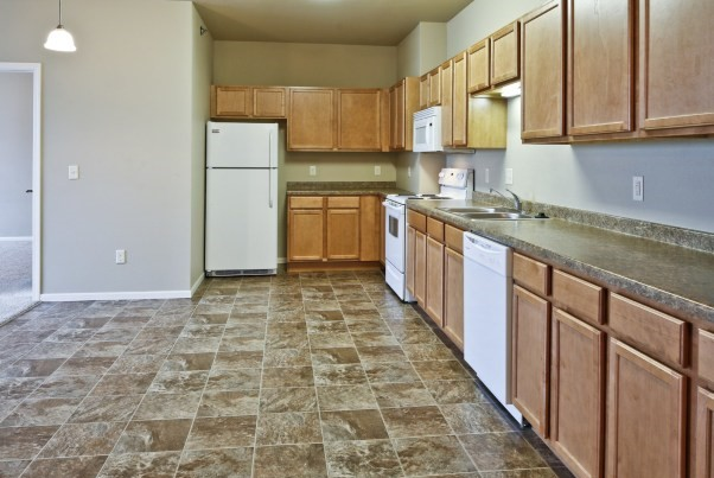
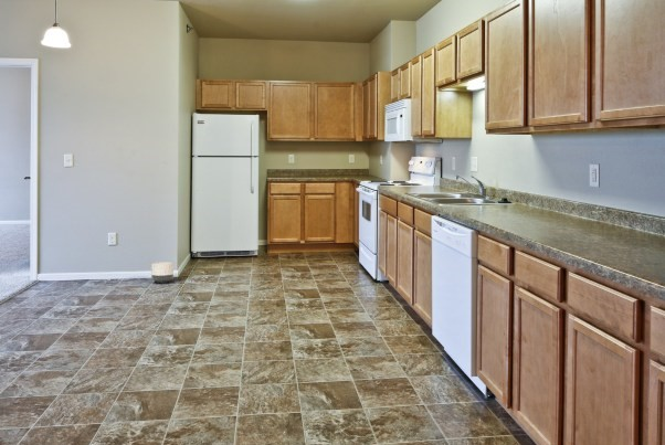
+ planter (162, 272)
